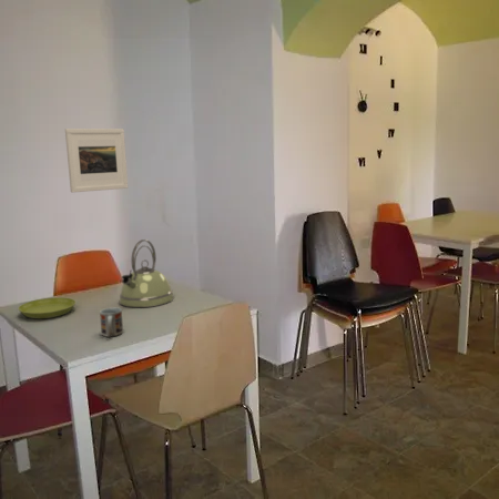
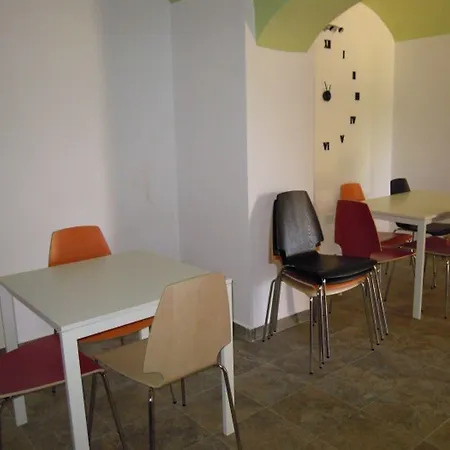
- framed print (98, 160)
- cup (111, 323)
- saucer (48, 308)
- kettle (142, 271)
